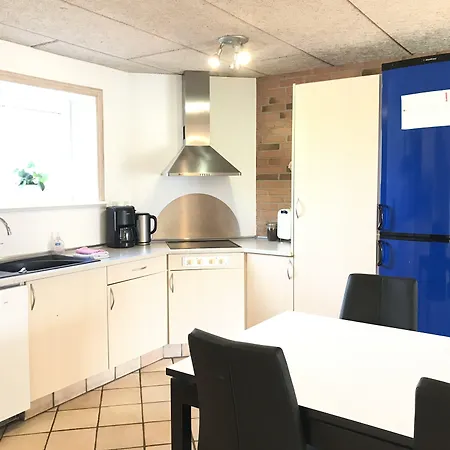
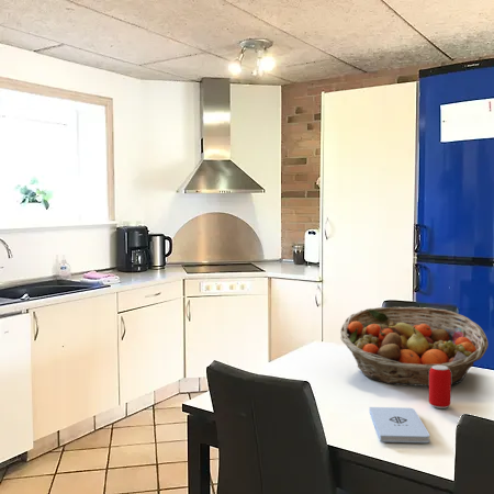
+ notepad (397, 424)
+ fruit basket (411, 344)
+ beverage can (439, 386)
